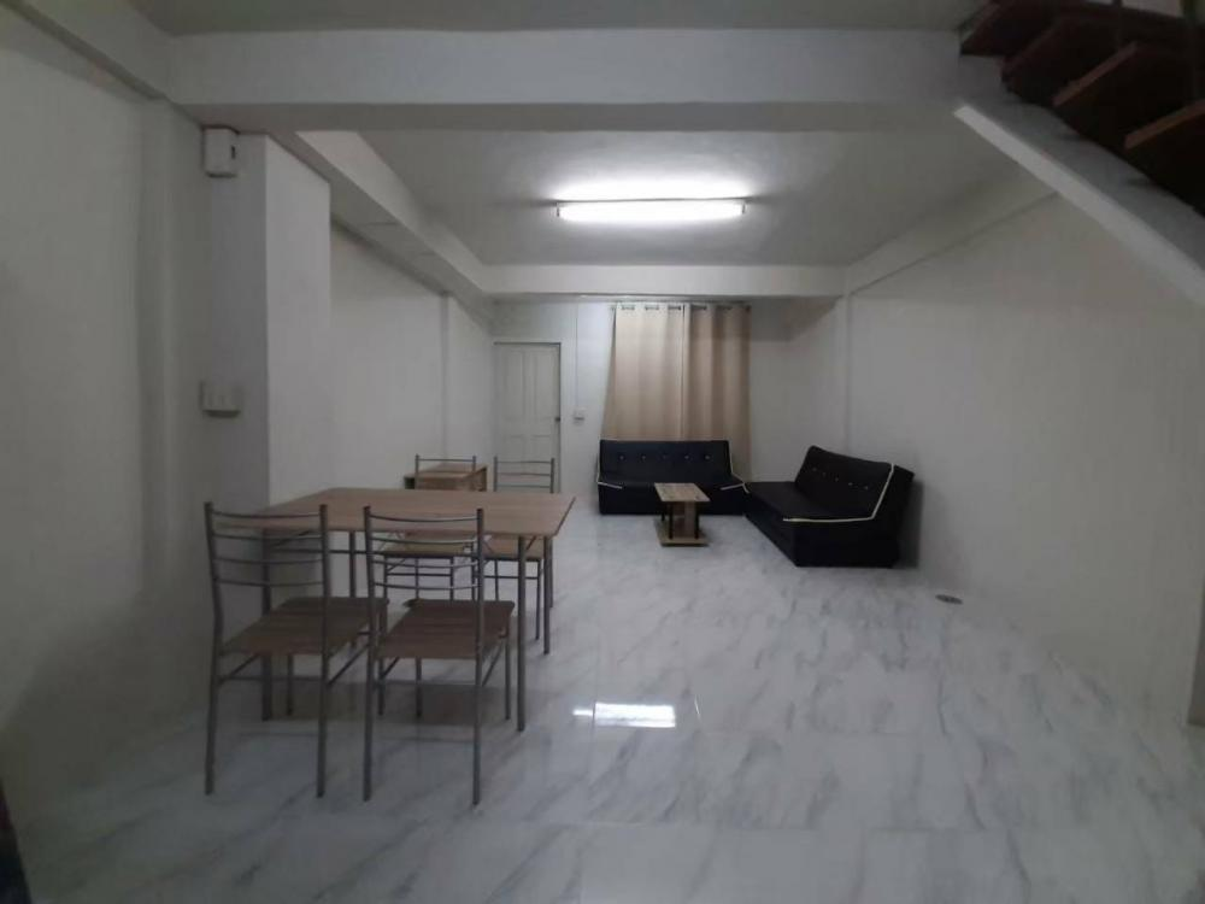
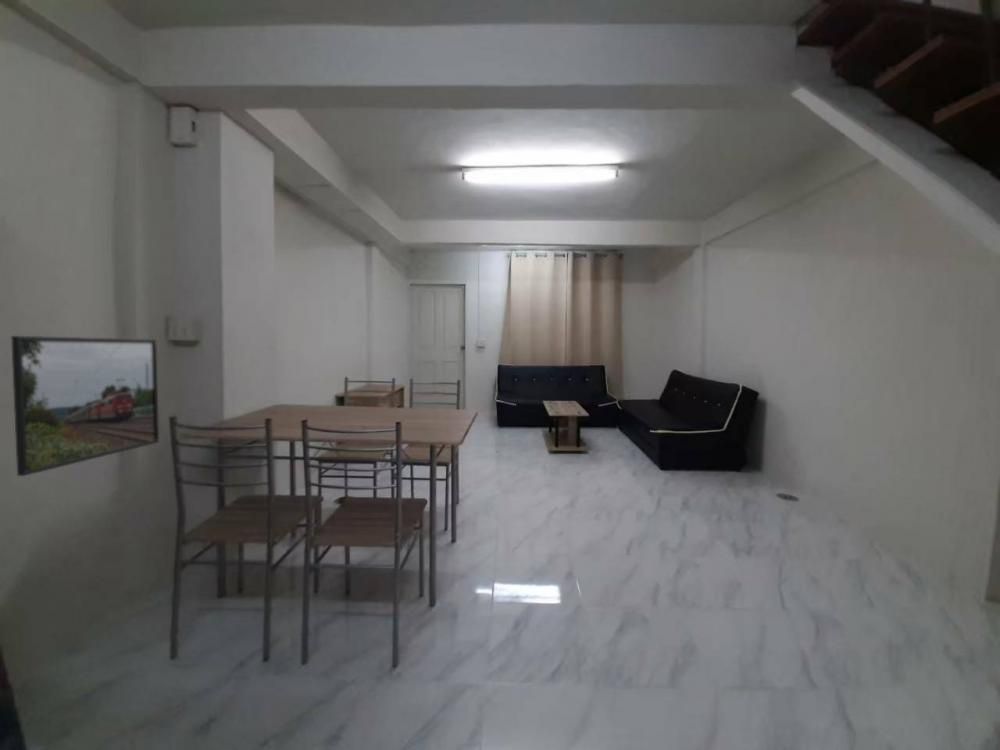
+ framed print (96, 397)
